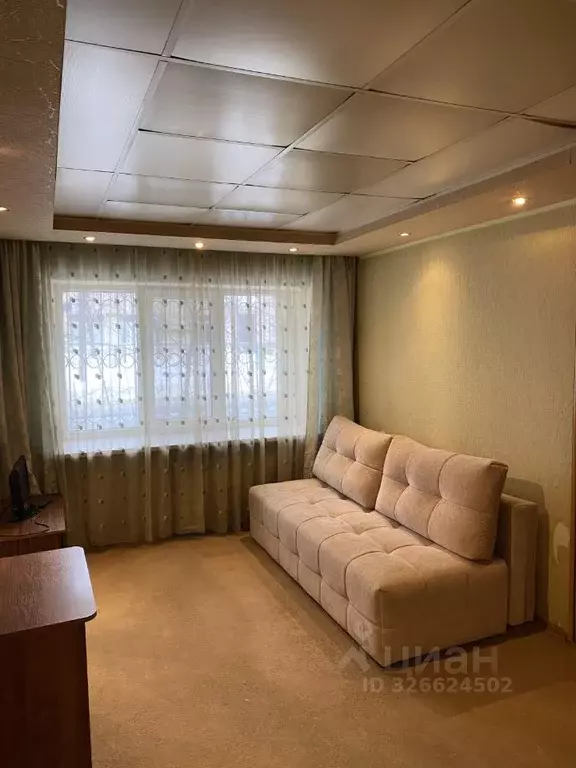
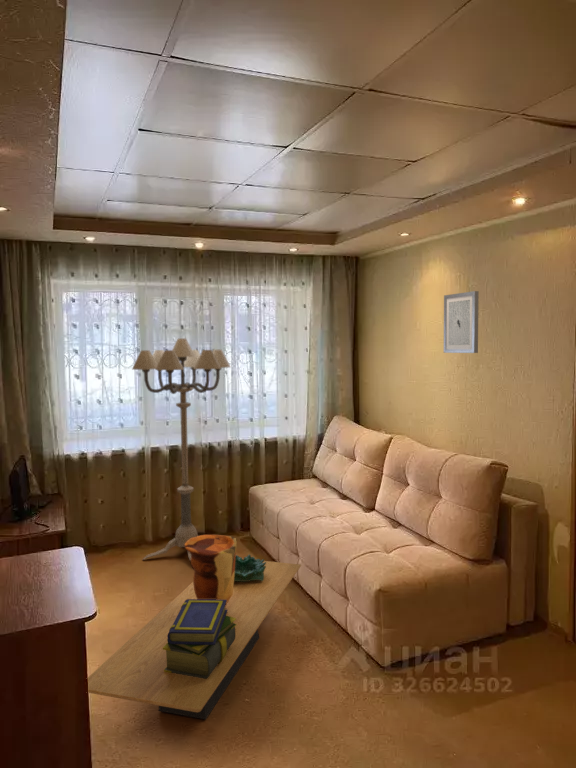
+ wall art (460, 323)
+ floor lamp (184, 447)
+ decorative vase (212, 575)
+ coffee table (227, 650)
+ decorative bowl (243, 569)
+ stack of books (201, 634)
